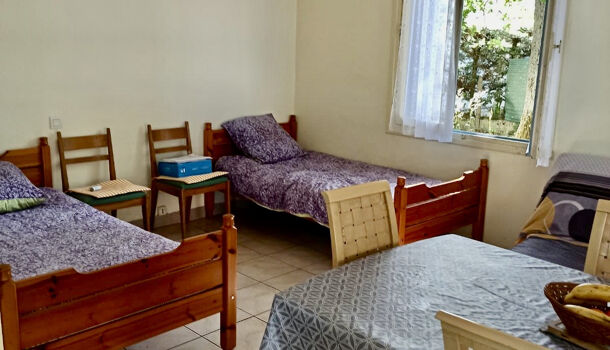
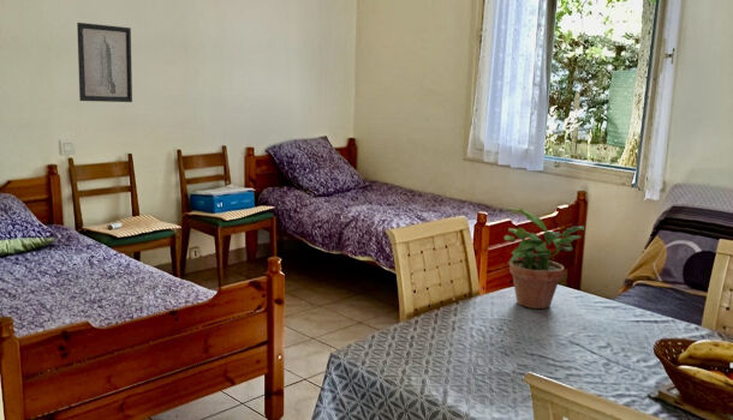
+ potted plant (547, 258)
+ wall art (105, 64)
